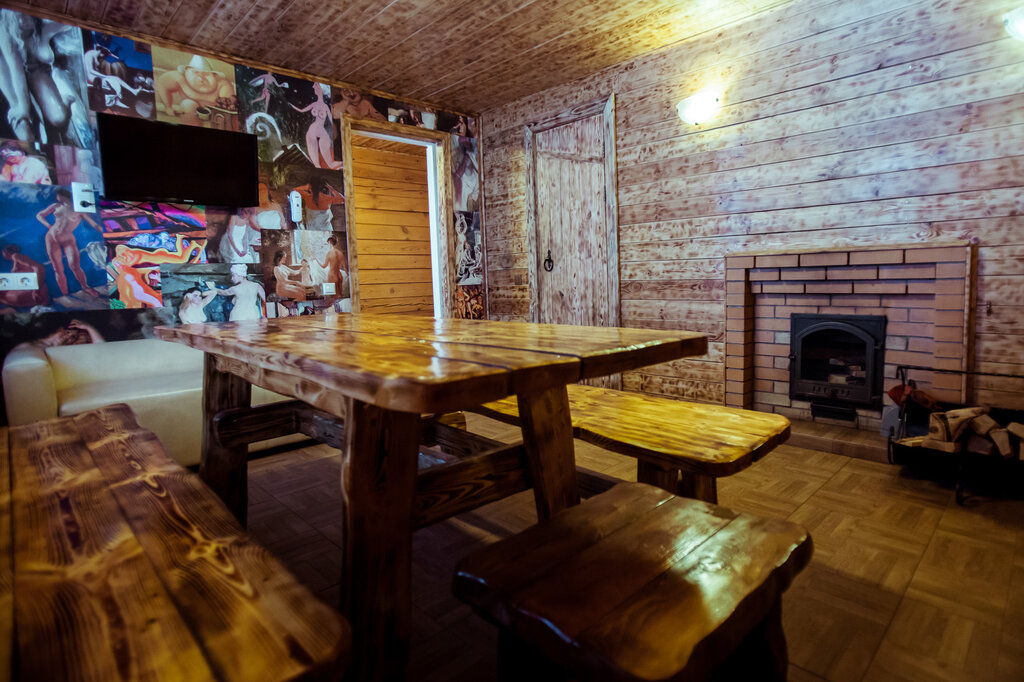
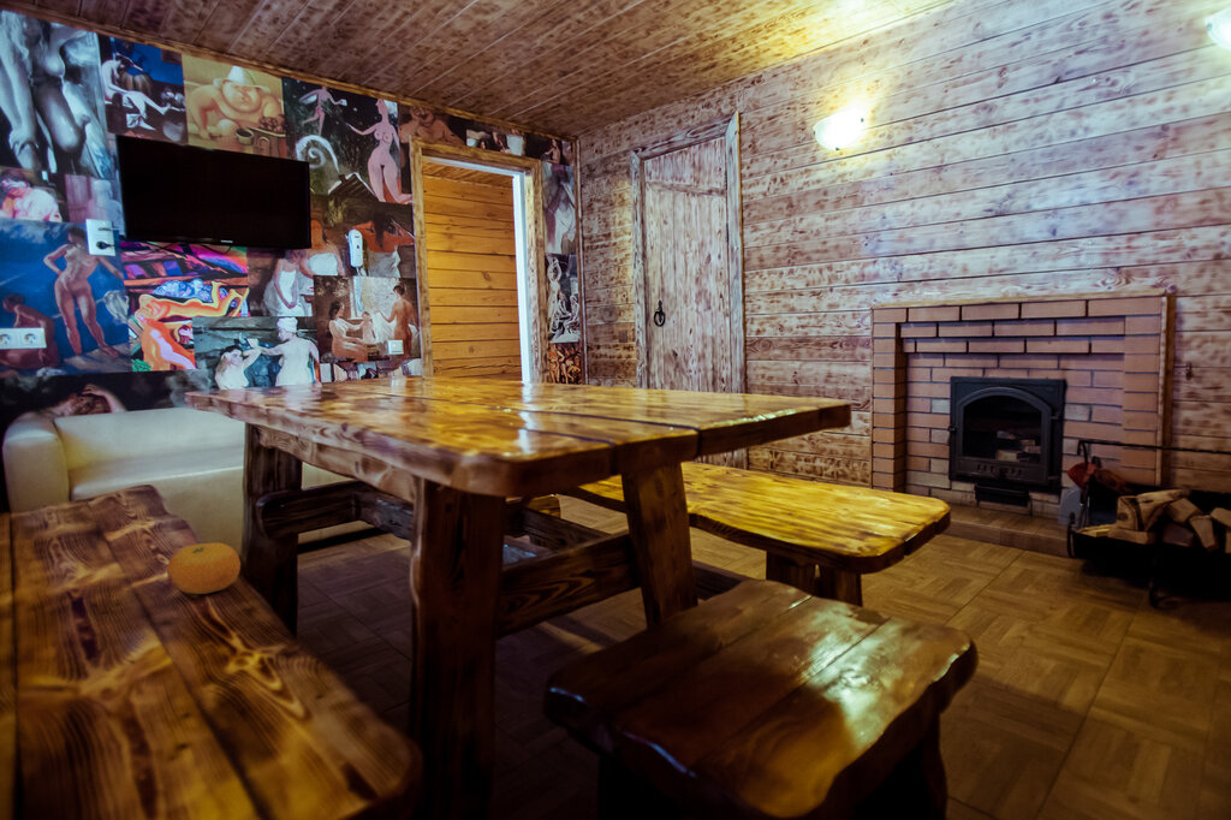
+ fruit (204, 568)
